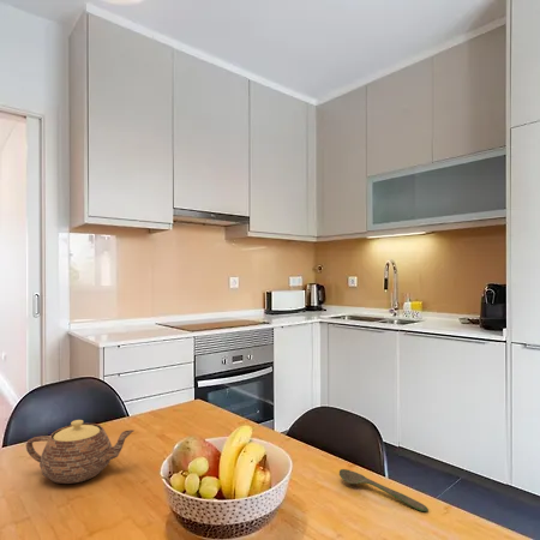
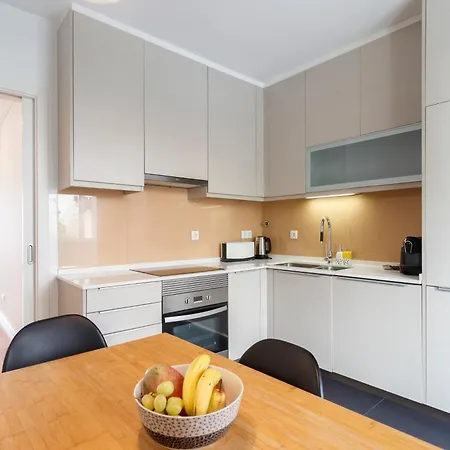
- teapot (80, 446)
- spoon (380, 488)
